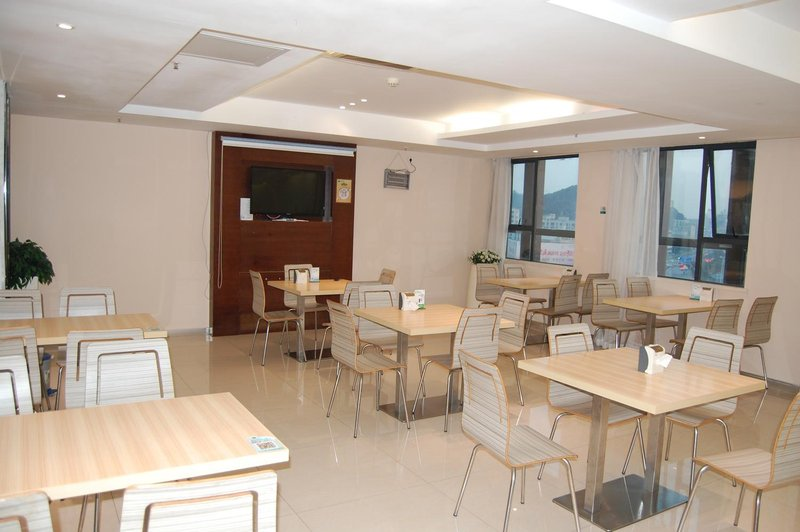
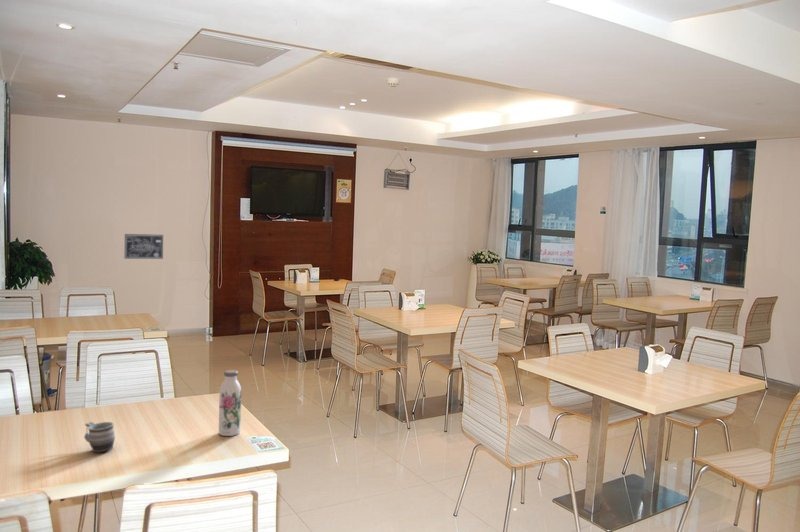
+ mug (97, 436)
+ water bottle (230, 401)
+ wall art (144, 246)
